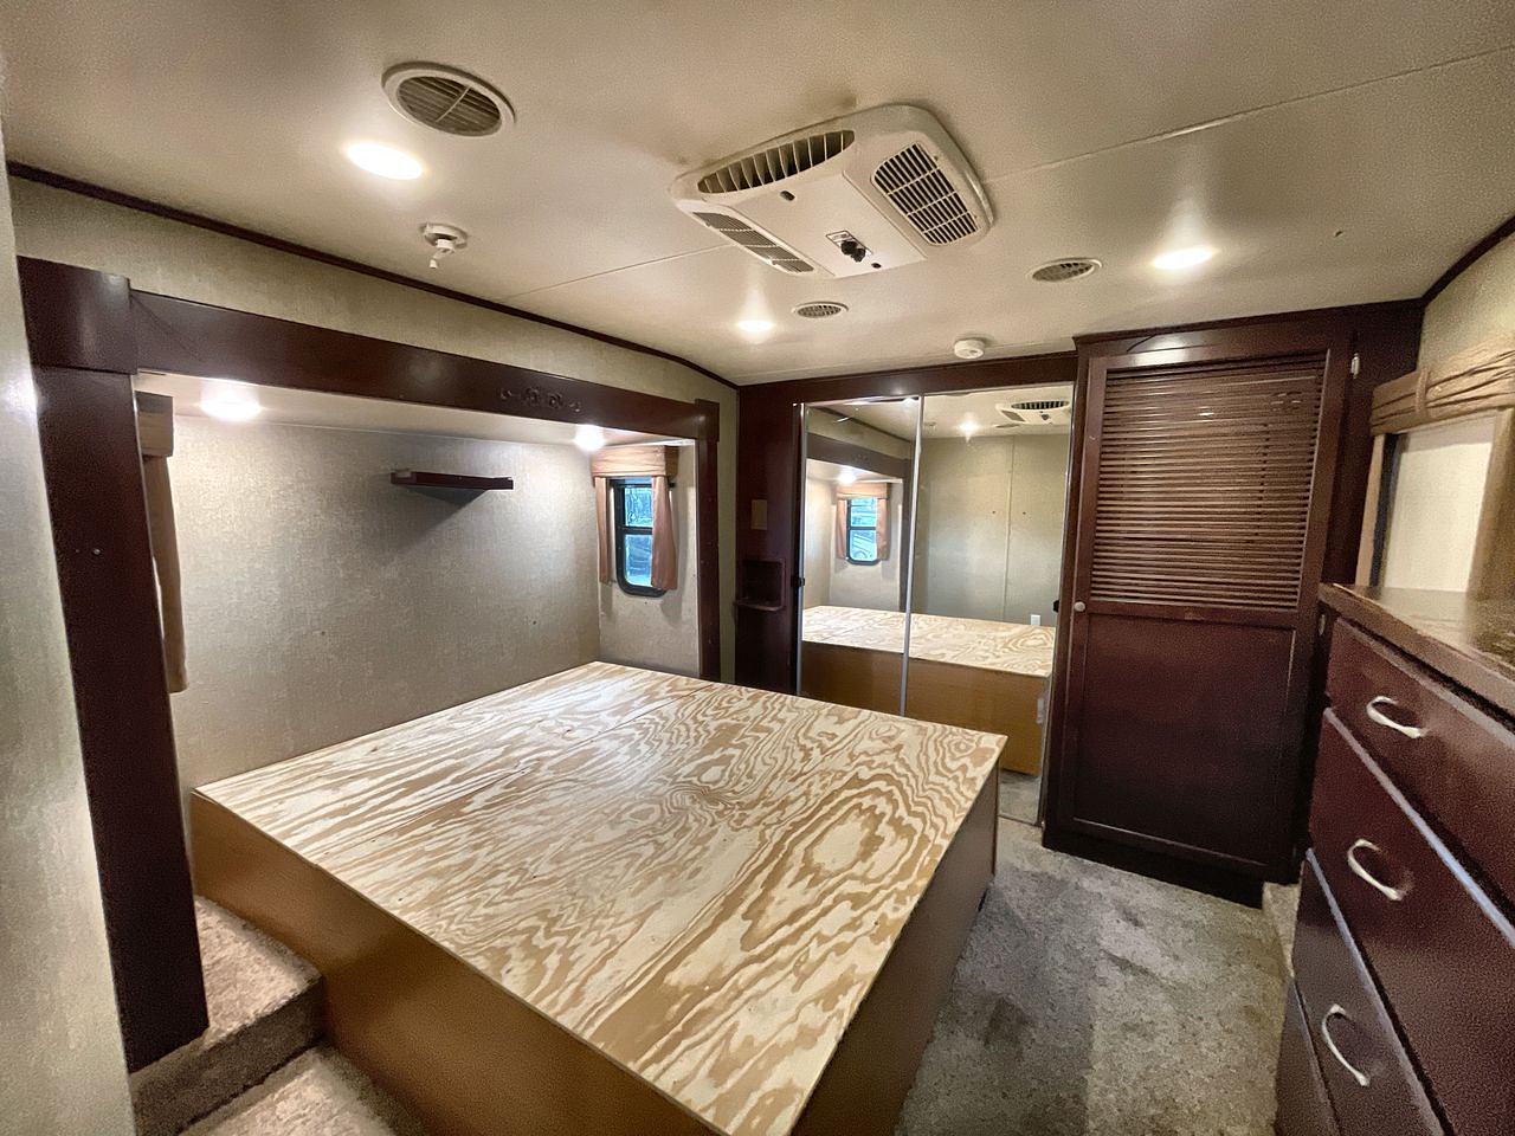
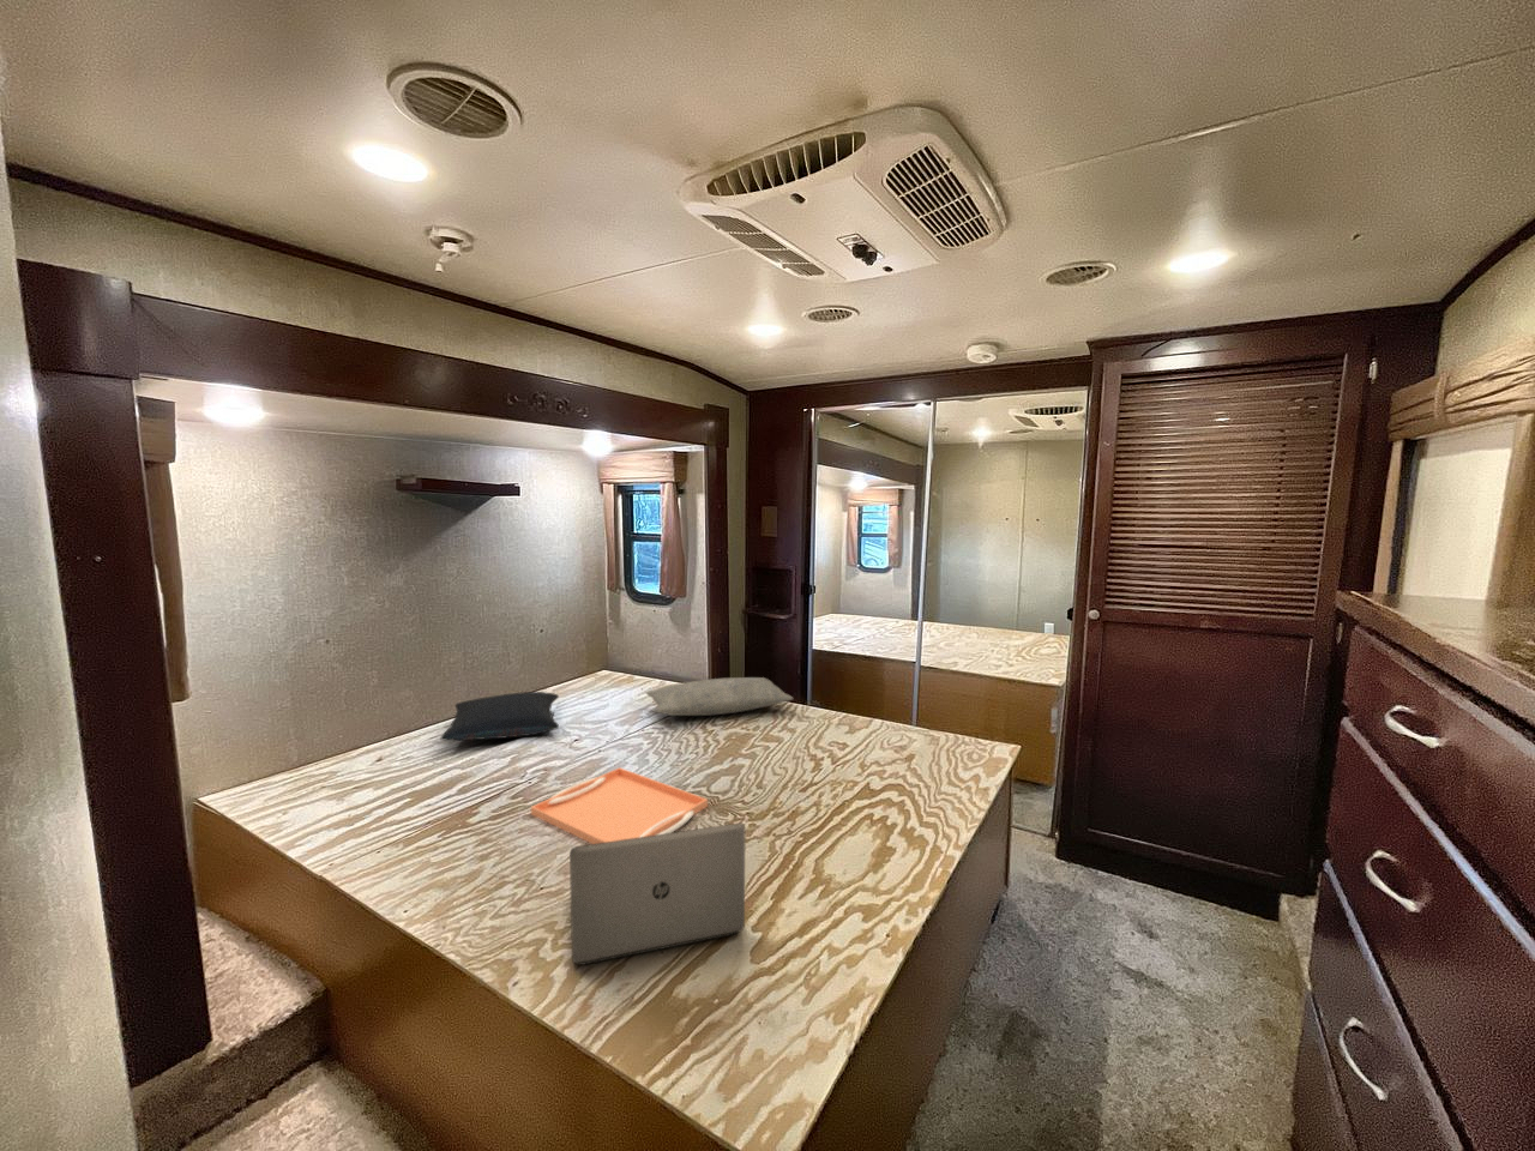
+ pillow (718, 695)
+ pillow (505, 715)
+ serving tray (620, 805)
+ laptop (655, 861)
